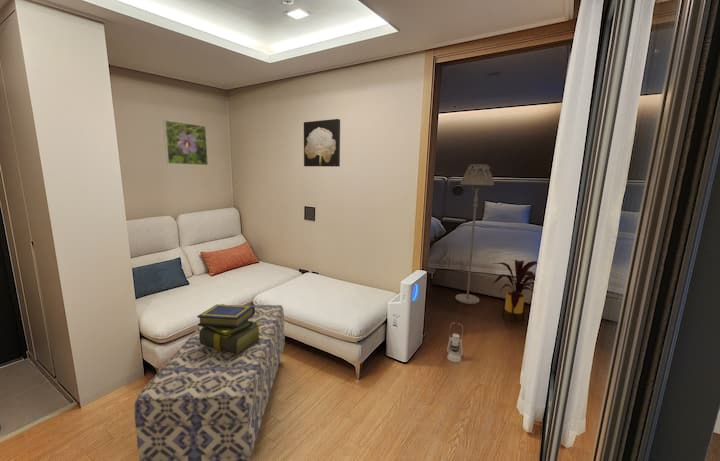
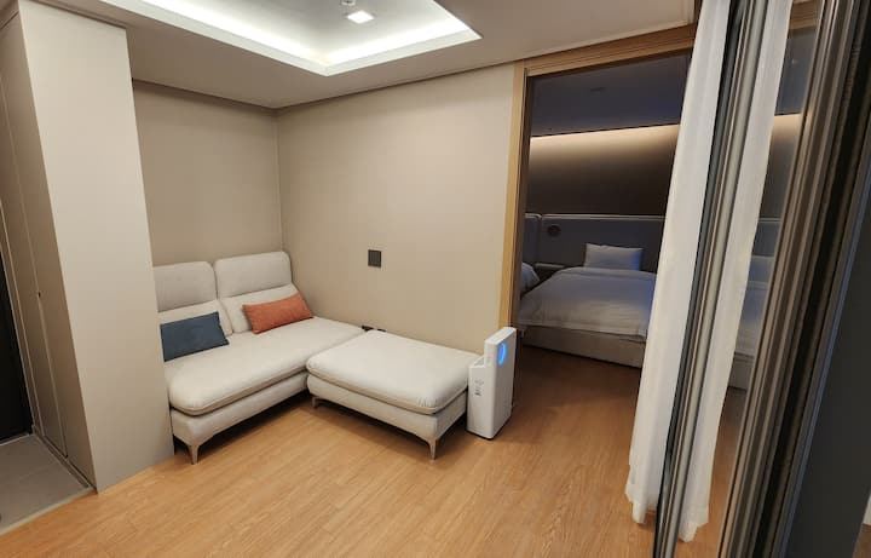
- stack of books (228, 326)
- bench (230, 376)
- floor lamp (472, 234)
- house plant (516, 288)
- wall art (321, 143)
- lantern (455, 340)
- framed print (187, 144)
